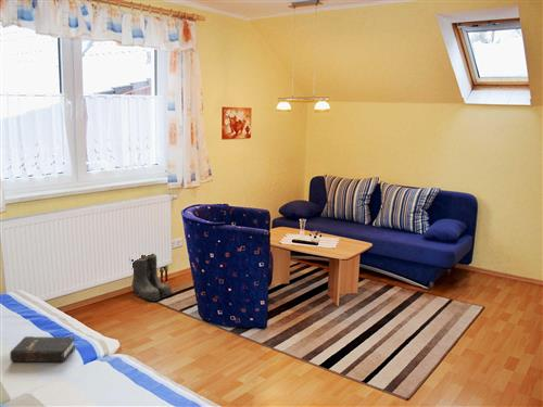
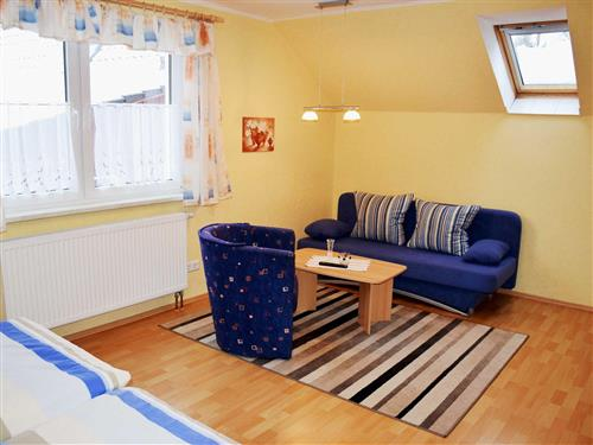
- boots (150, 275)
- hardback book (43, 349)
